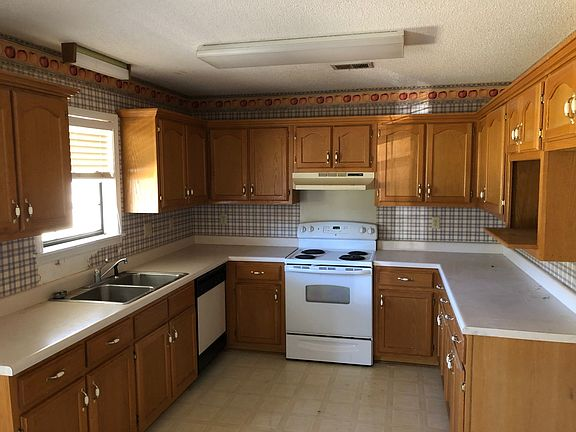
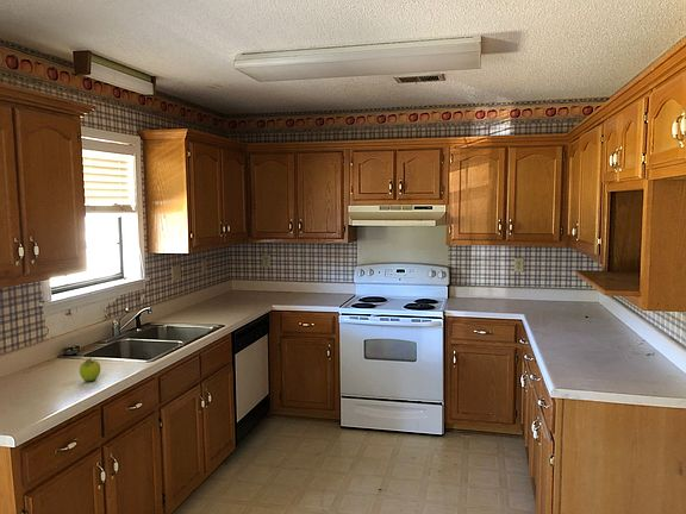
+ fruit (89, 369)
